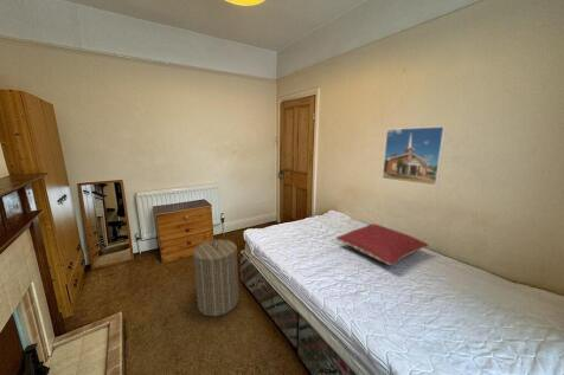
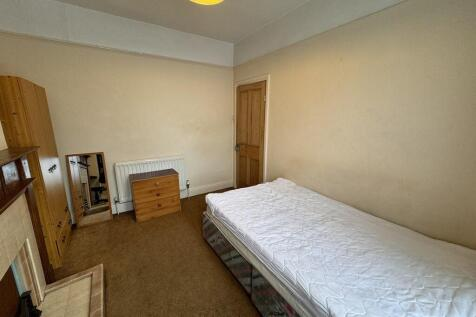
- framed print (410, 155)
- laundry hamper (216, 271)
- pillow (380, 241)
